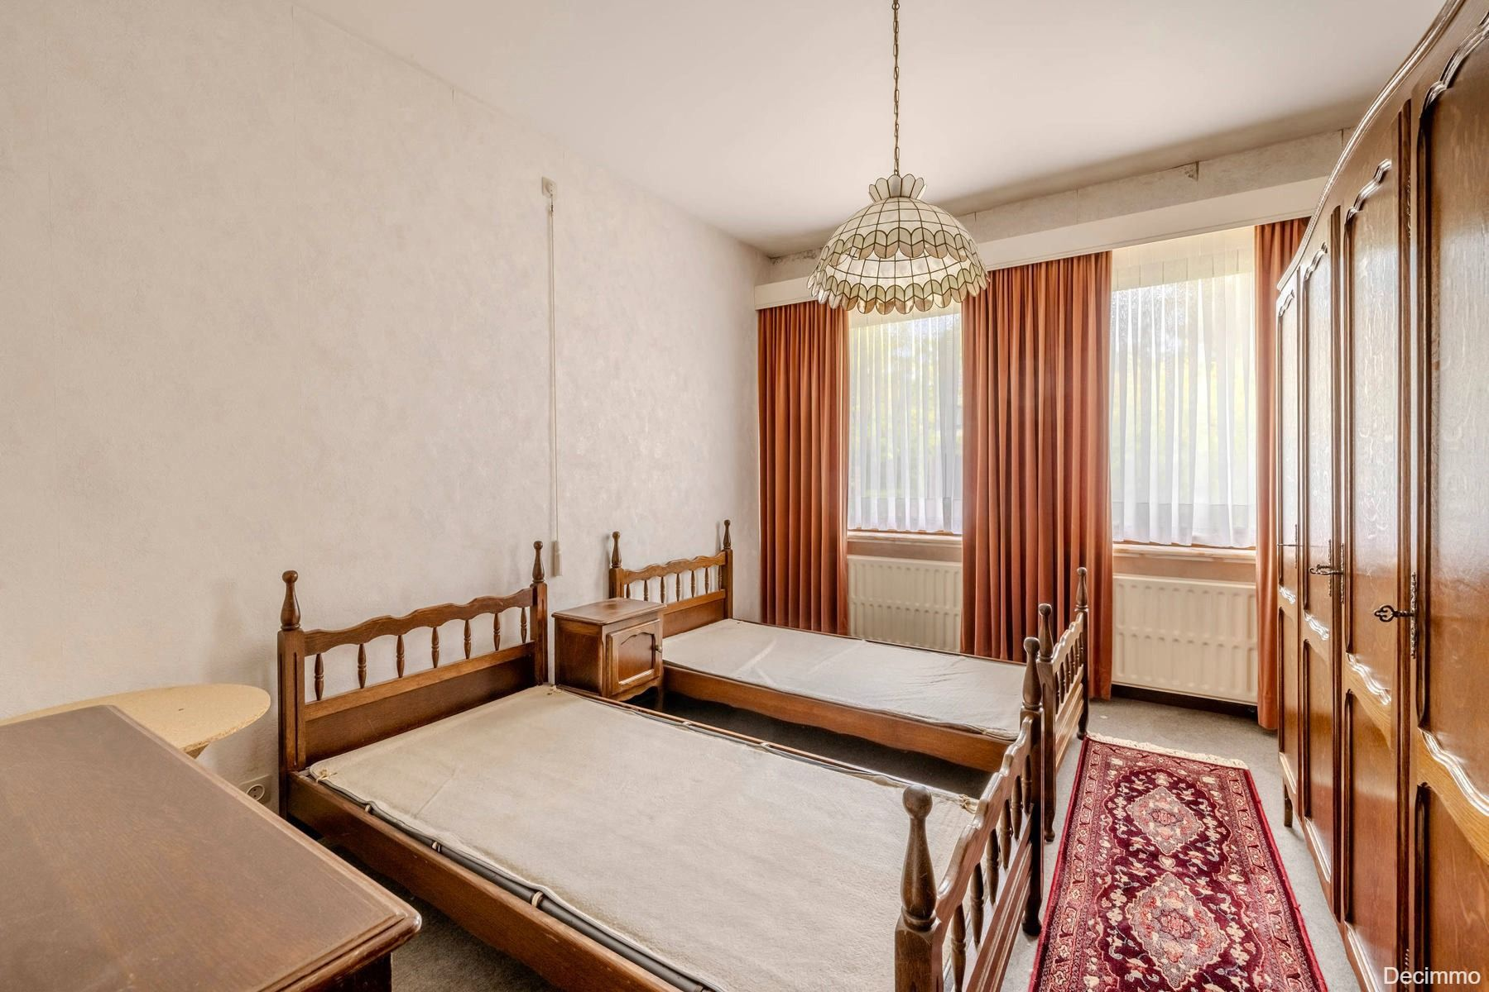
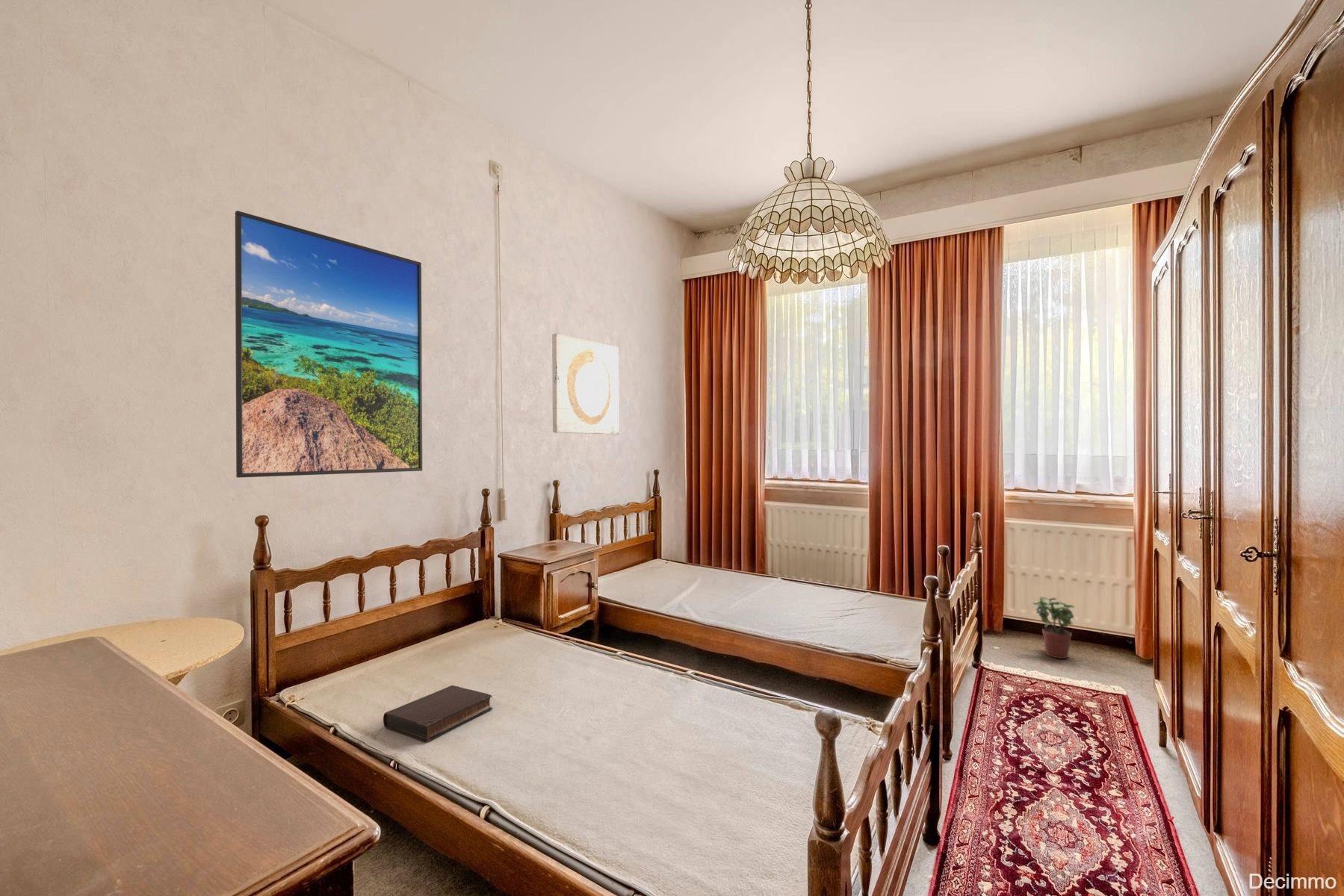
+ wall art (587, 387)
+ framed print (340, 356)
+ book (439, 709)
+ potted plant (1054, 625)
